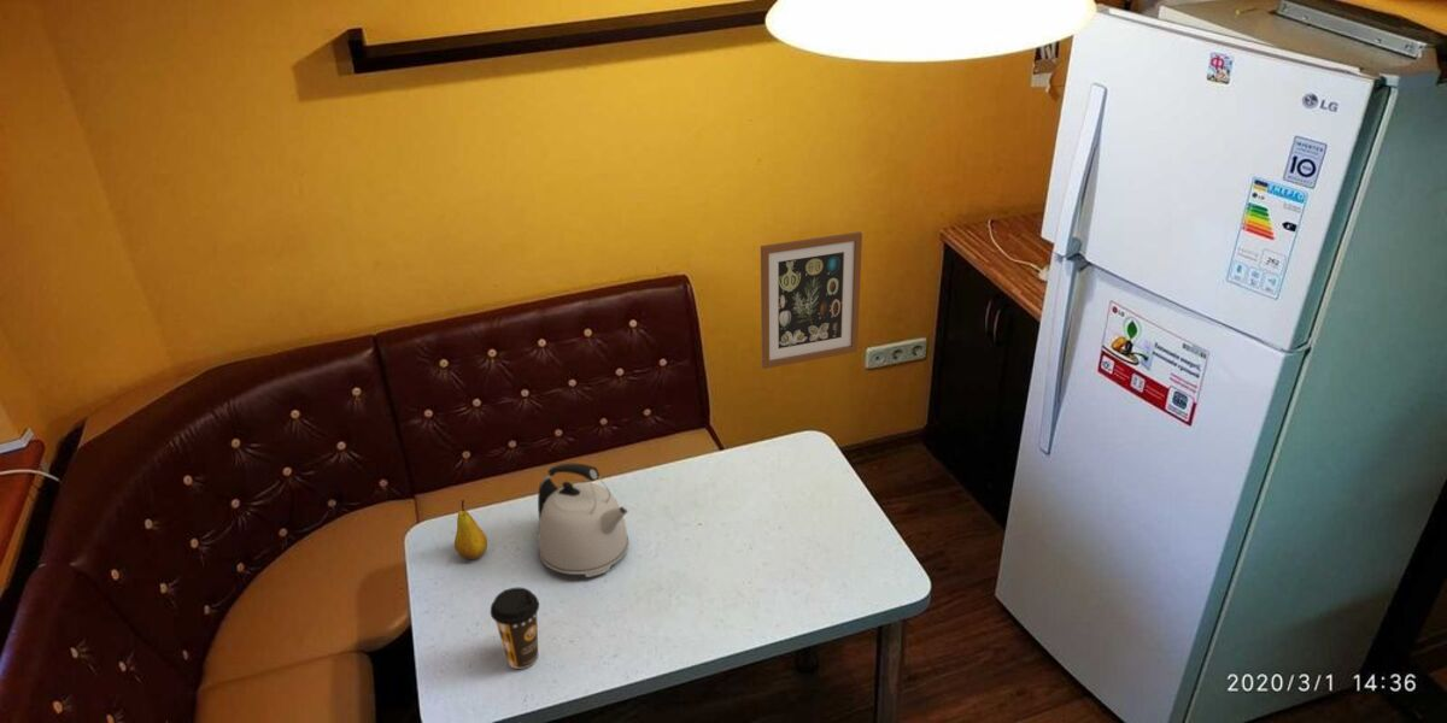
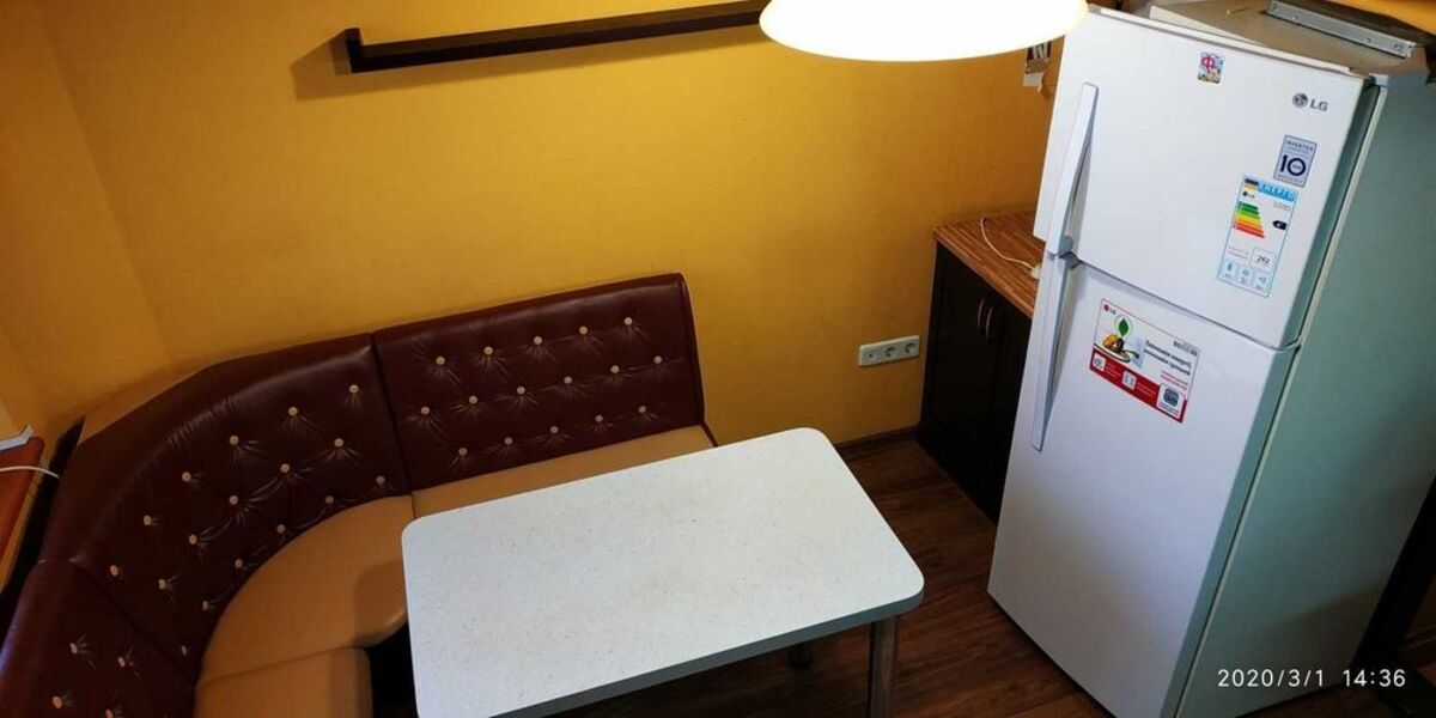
- fruit (468, 528)
- coffee cup (517, 629)
- wall art (810, 300)
- kettle (581, 507)
